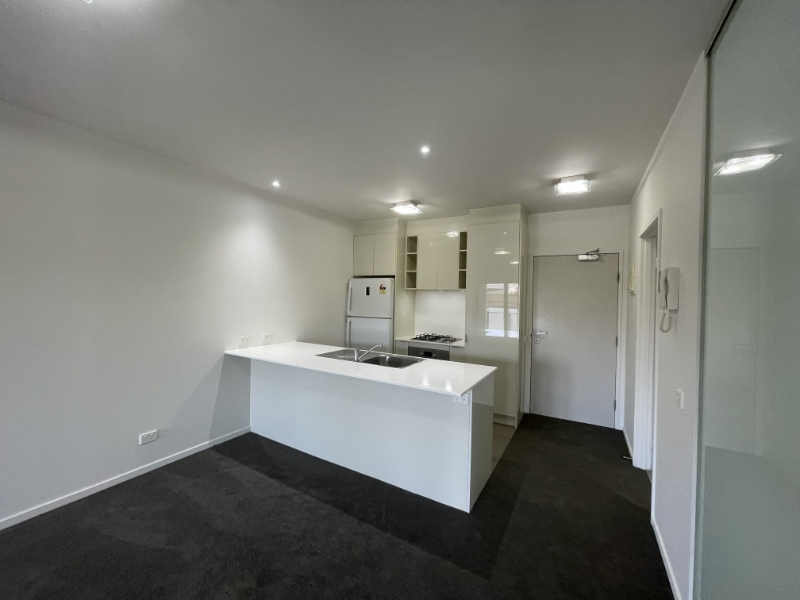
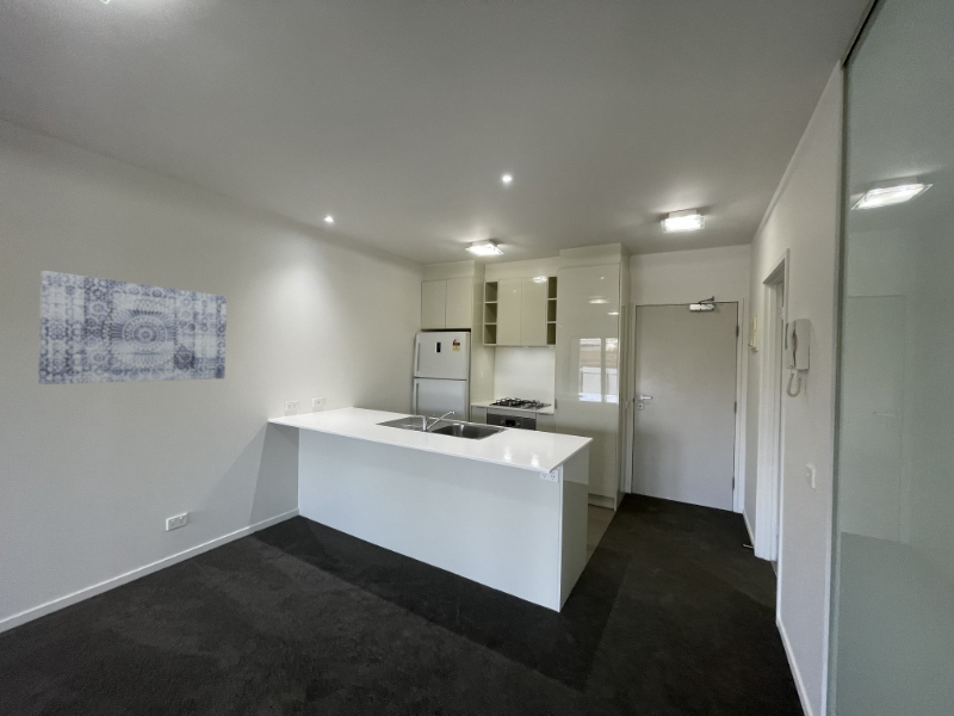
+ wall art (147, 333)
